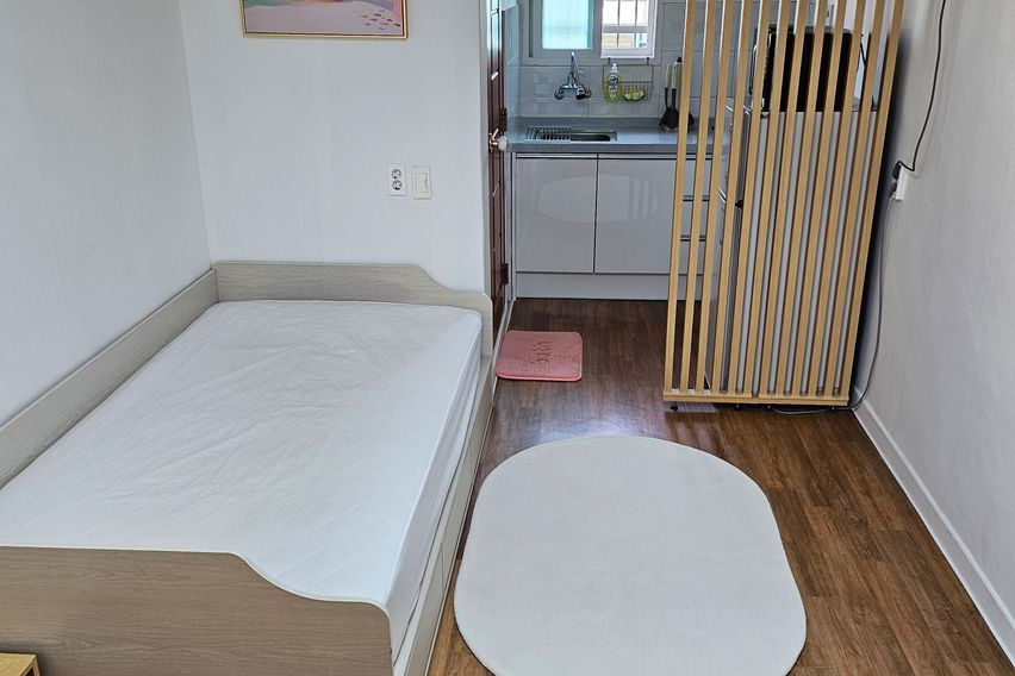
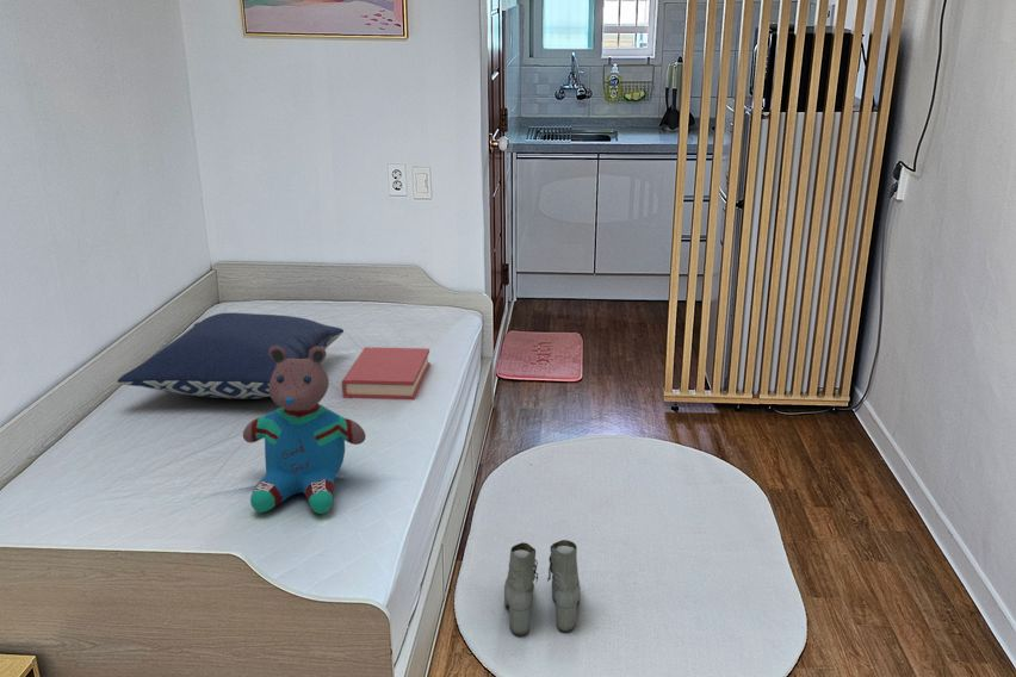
+ hardback book (388, 372)
+ pillow (238, 354)
+ teddy bear (296, 426)
+ boots (537, 573)
